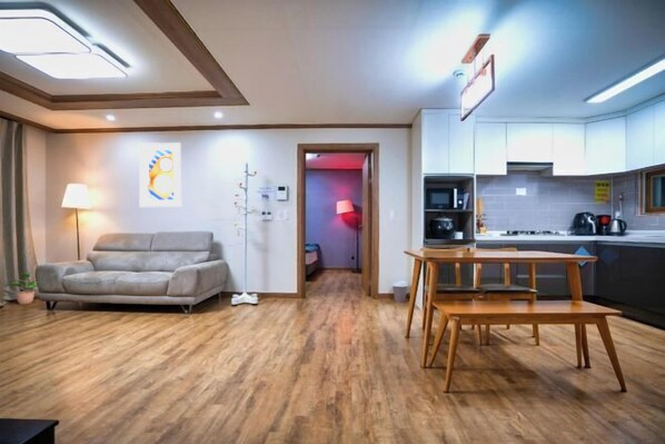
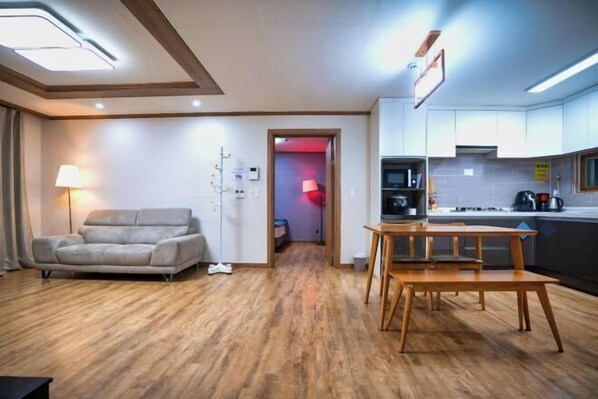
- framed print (160, 175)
- potted plant (26, 287)
